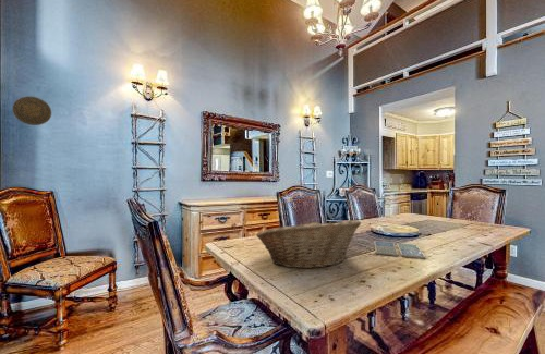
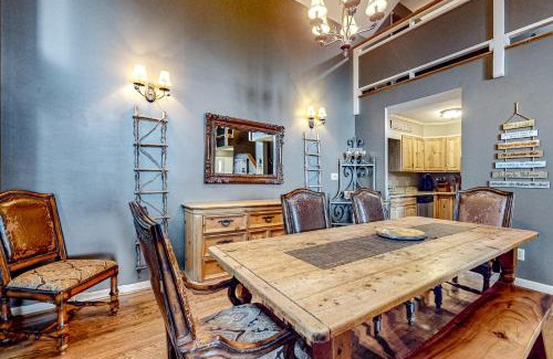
- drink coaster (396, 249)
- fruit basket (308, 237)
- decorative plate (32, 110)
